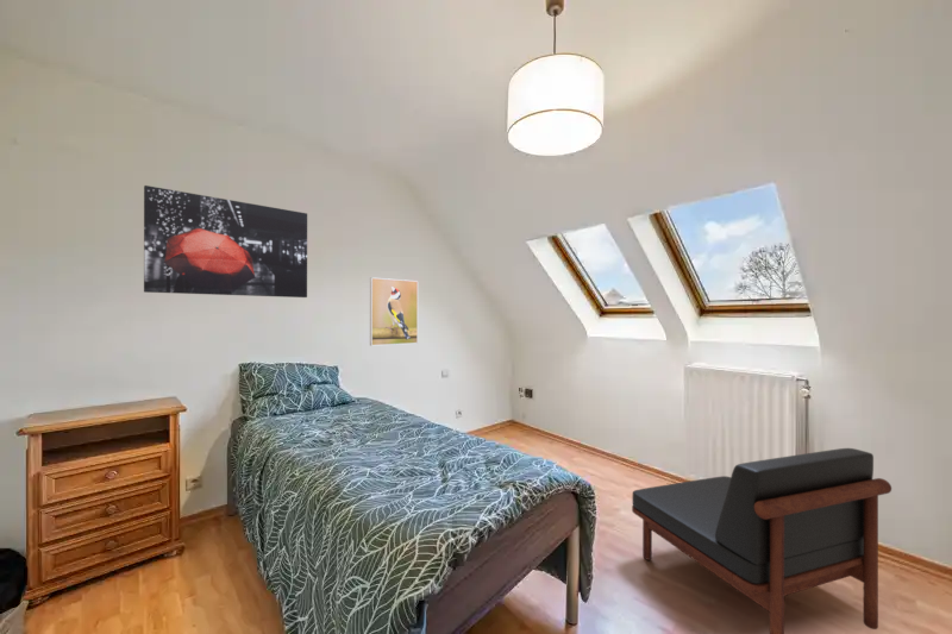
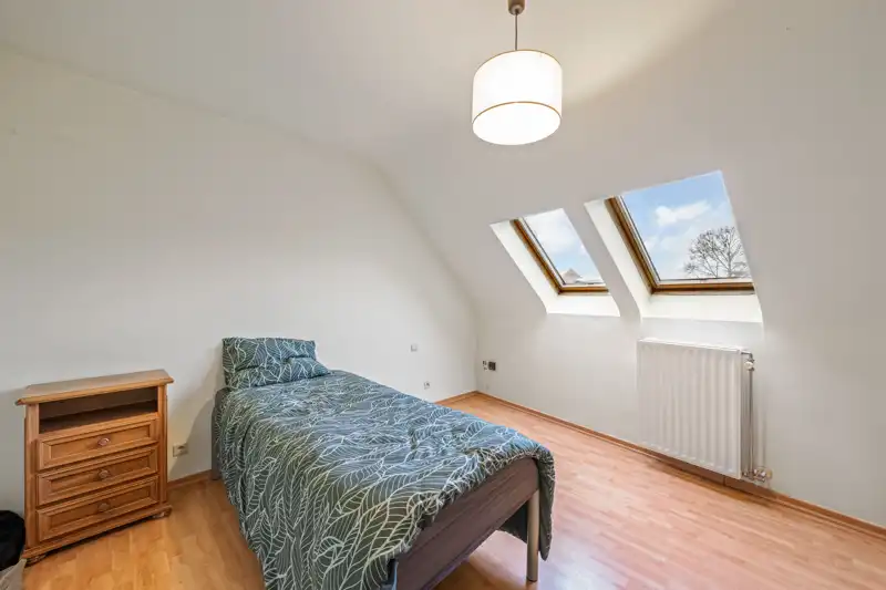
- armchair (741, 511)
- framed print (394, 312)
- wall art (234, 247)
